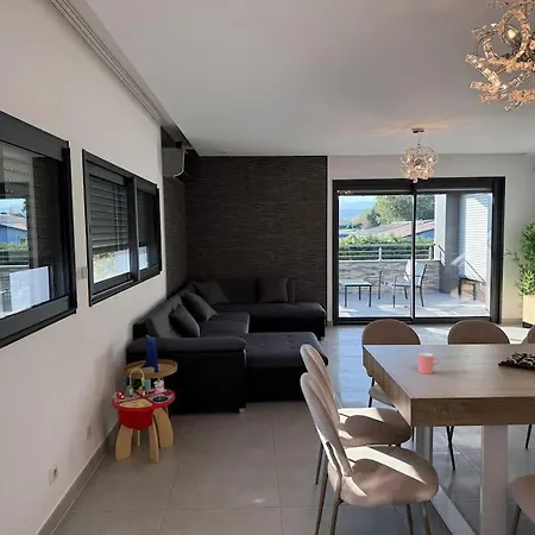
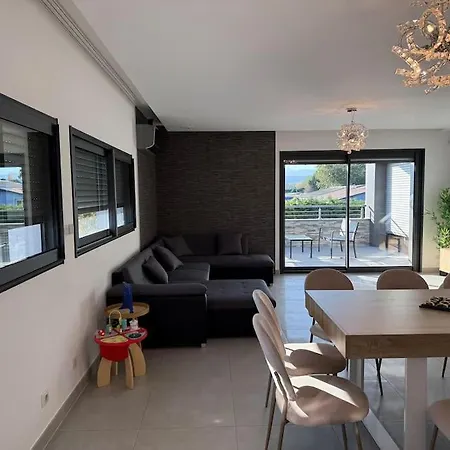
- cup (428, 363)
